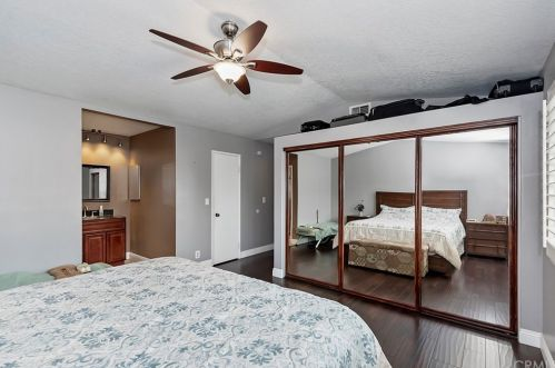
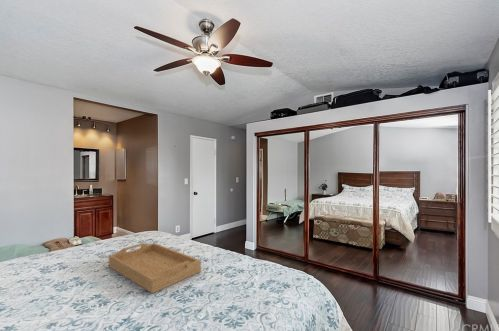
+ serving tray (153, 261)
